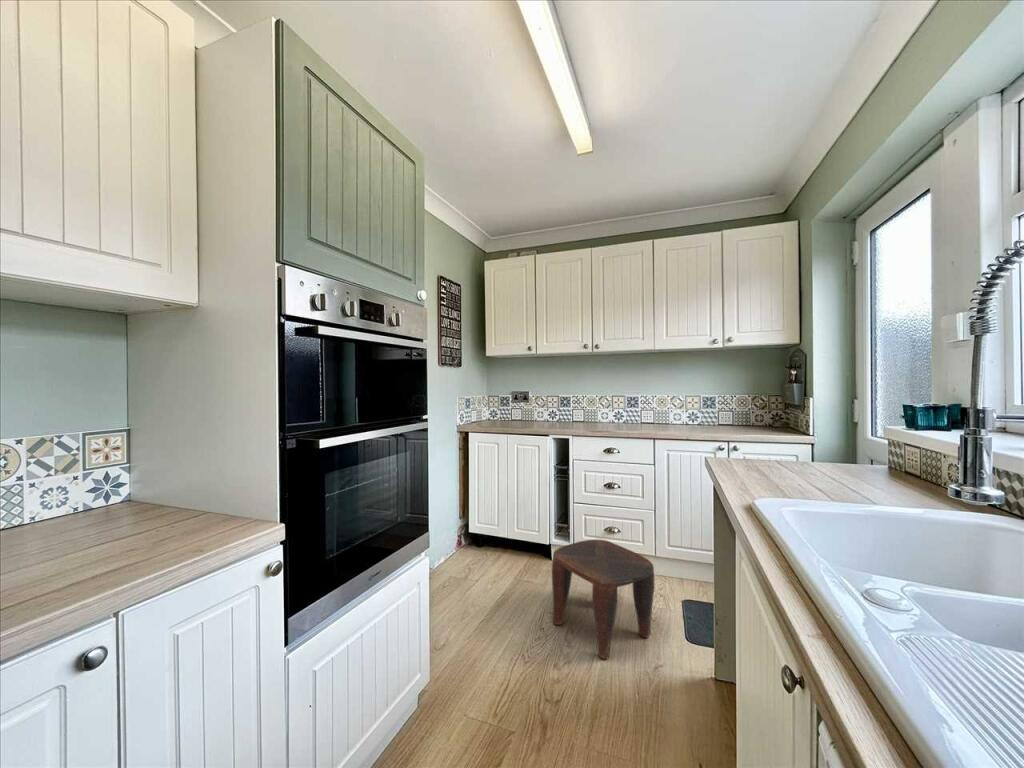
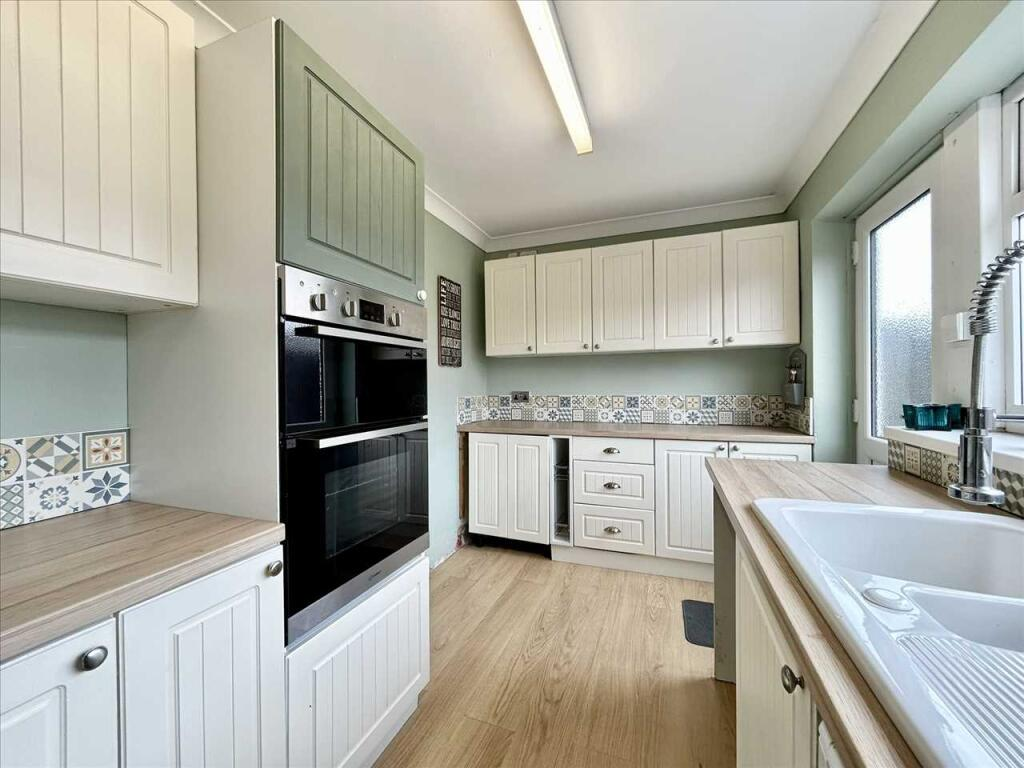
- stool (601, 592)
